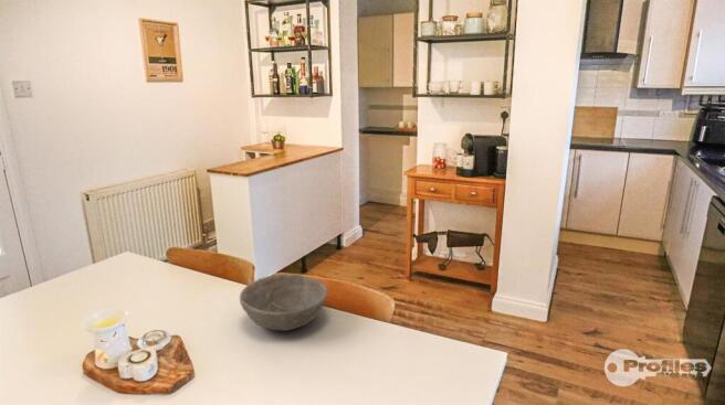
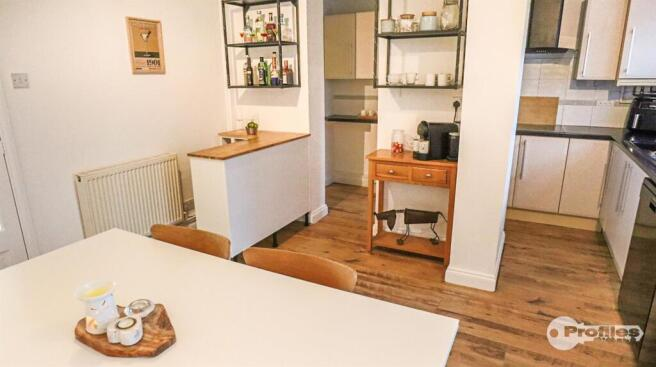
- bowl (284, 305)
